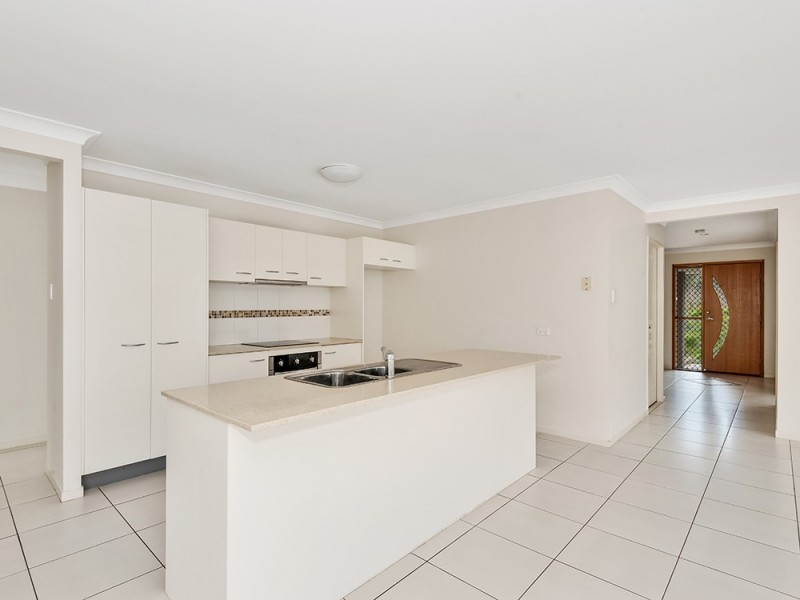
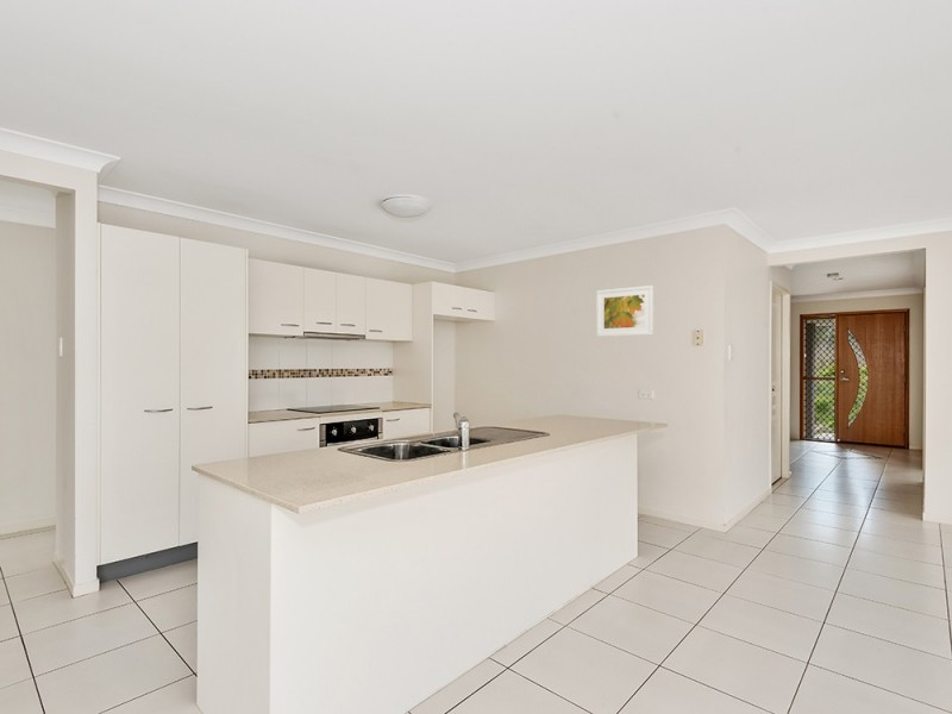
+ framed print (624, 312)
